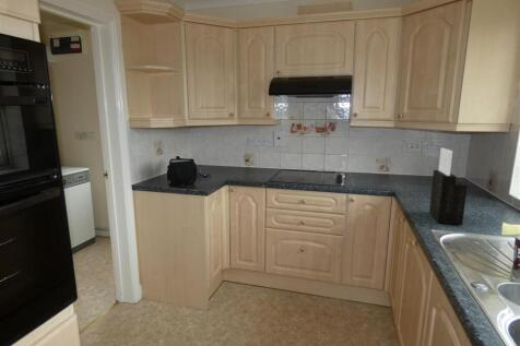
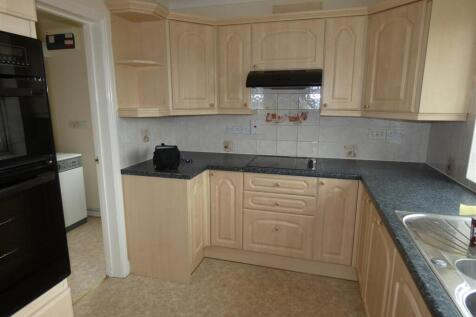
- knife block (451, 184)
